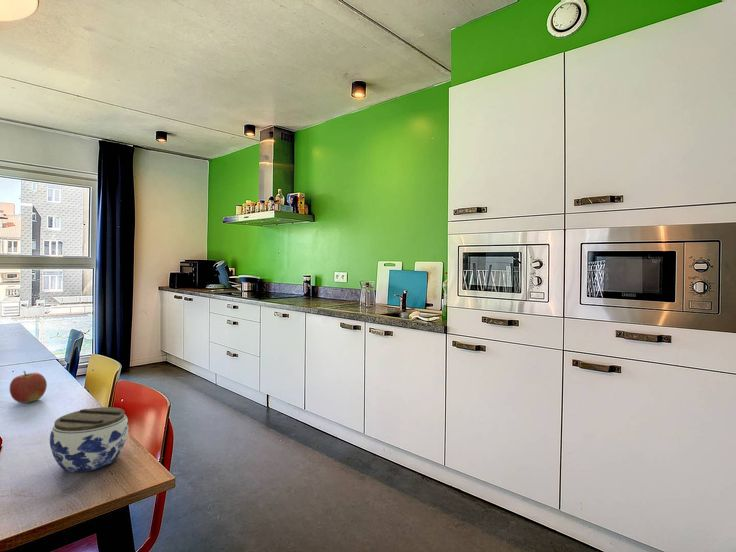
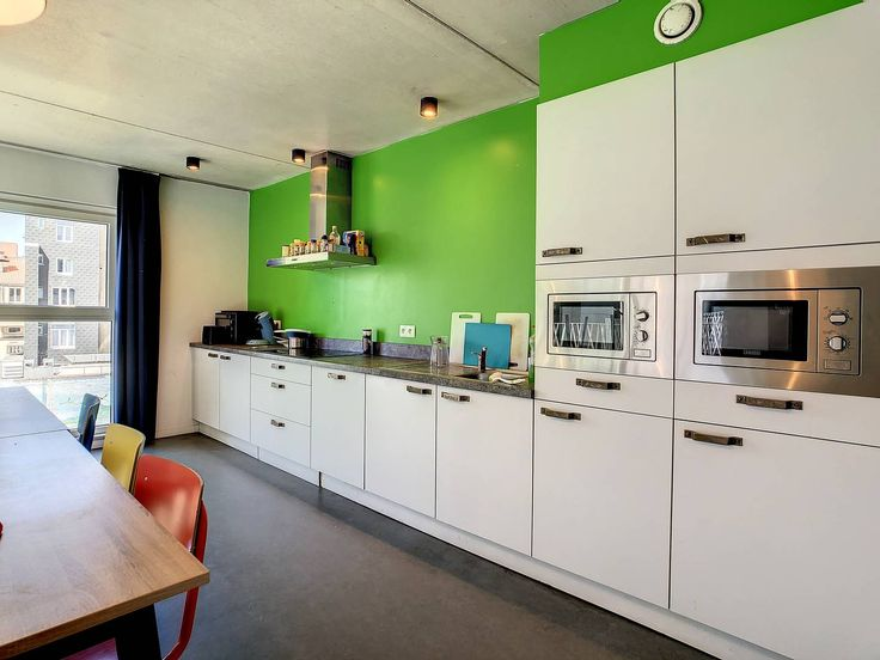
- apple (28, 385)
- jar (90, 438)
